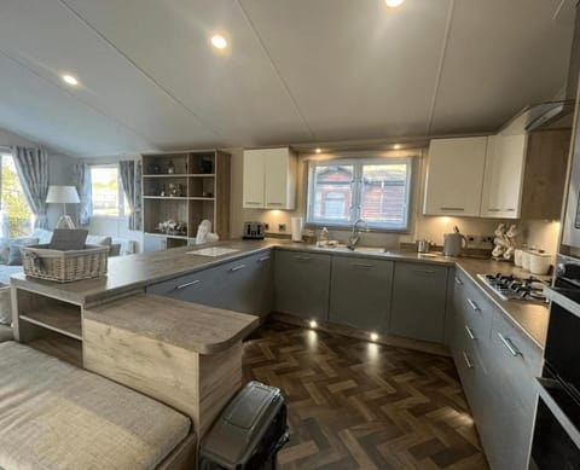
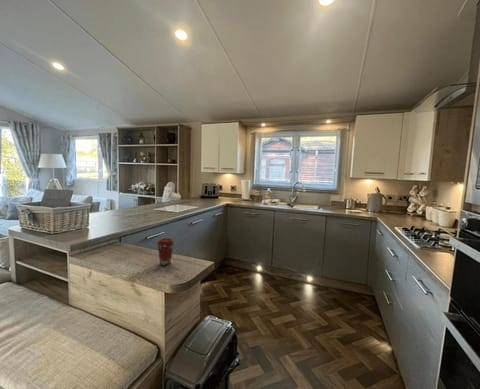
+ coffee cup (165, 251)
